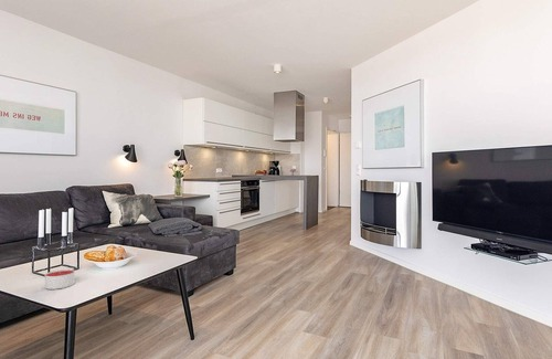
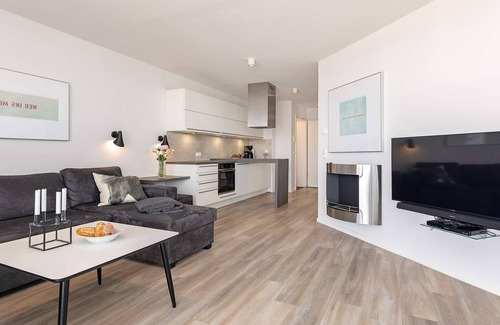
- candle (60, 278)
